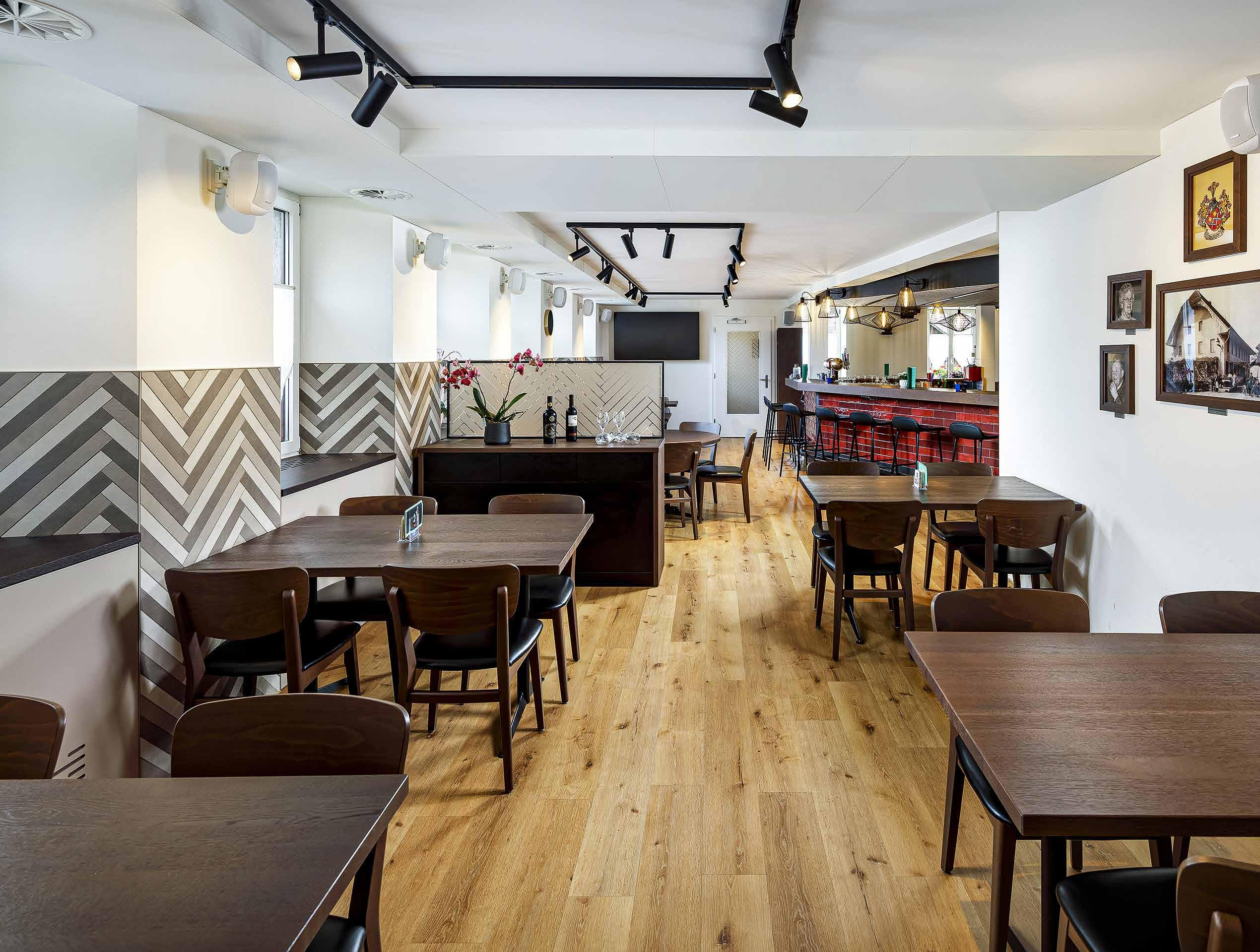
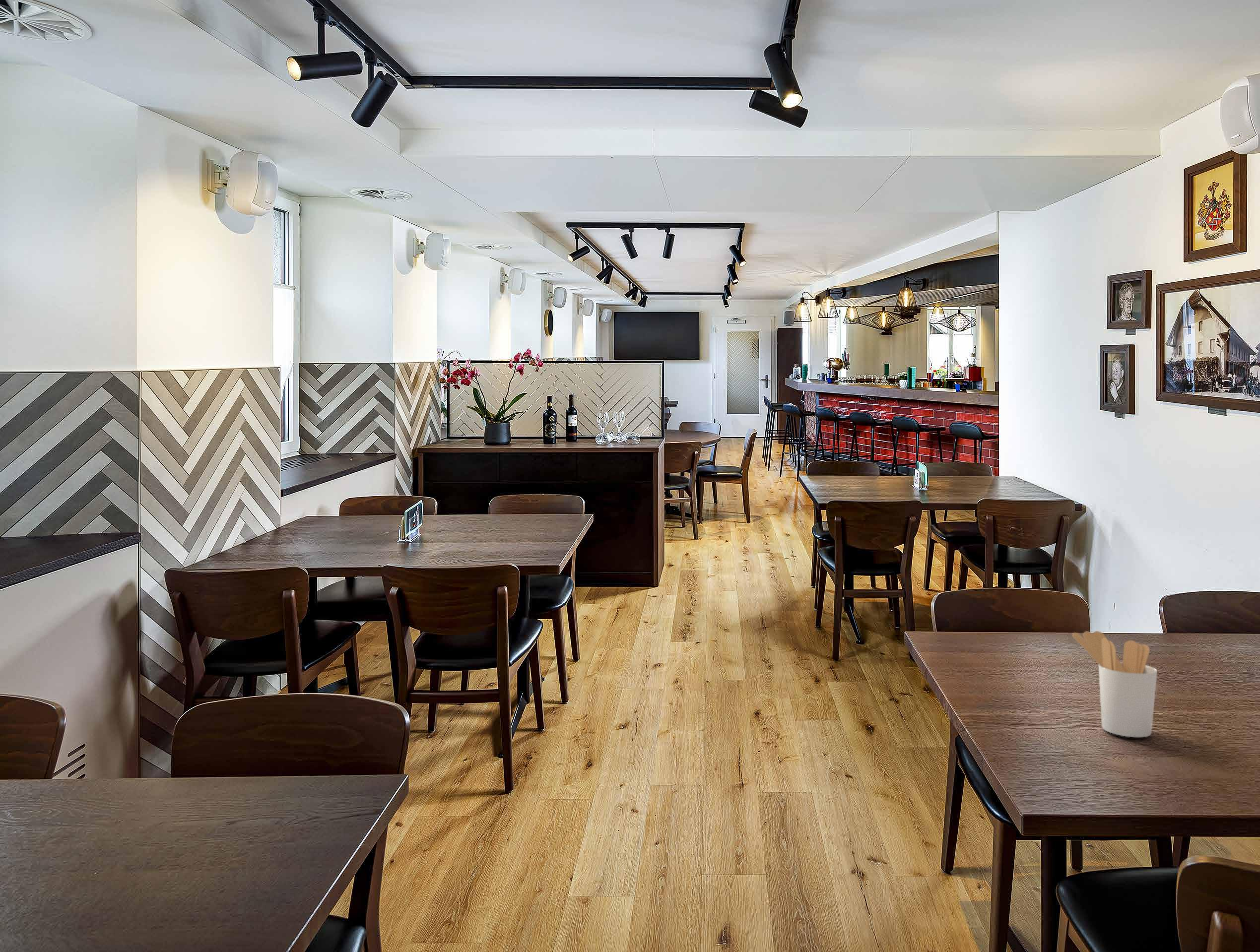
+ utensil holder (1114, 680)
